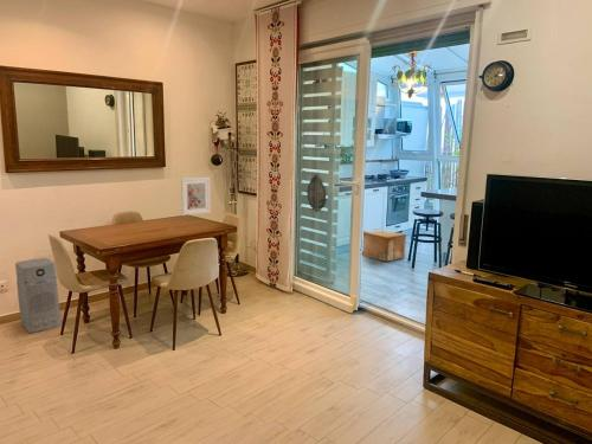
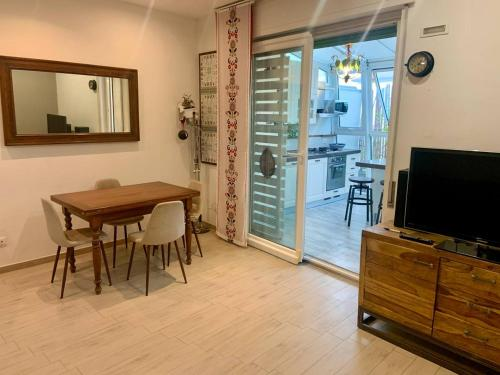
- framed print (195, 195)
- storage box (382, 244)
- air purifier (38, 294)
